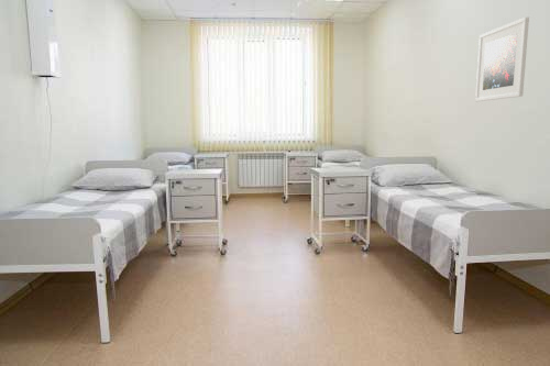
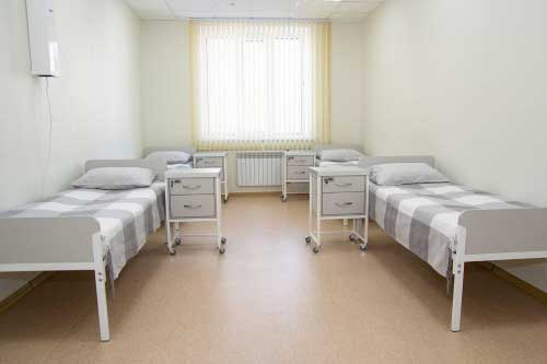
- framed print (499, 63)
